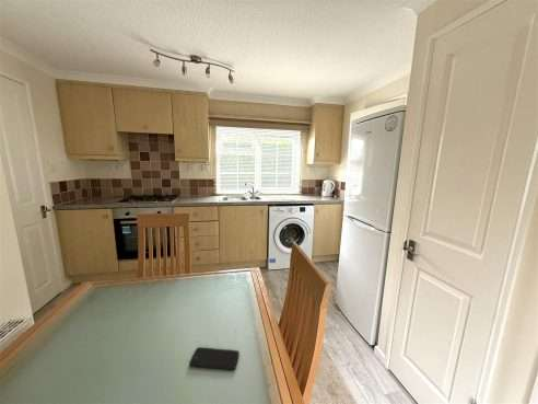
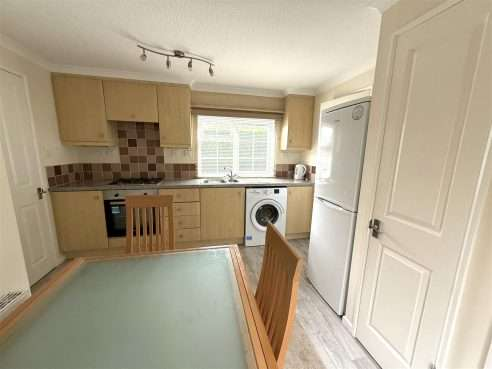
- smartphone (214, 358)
